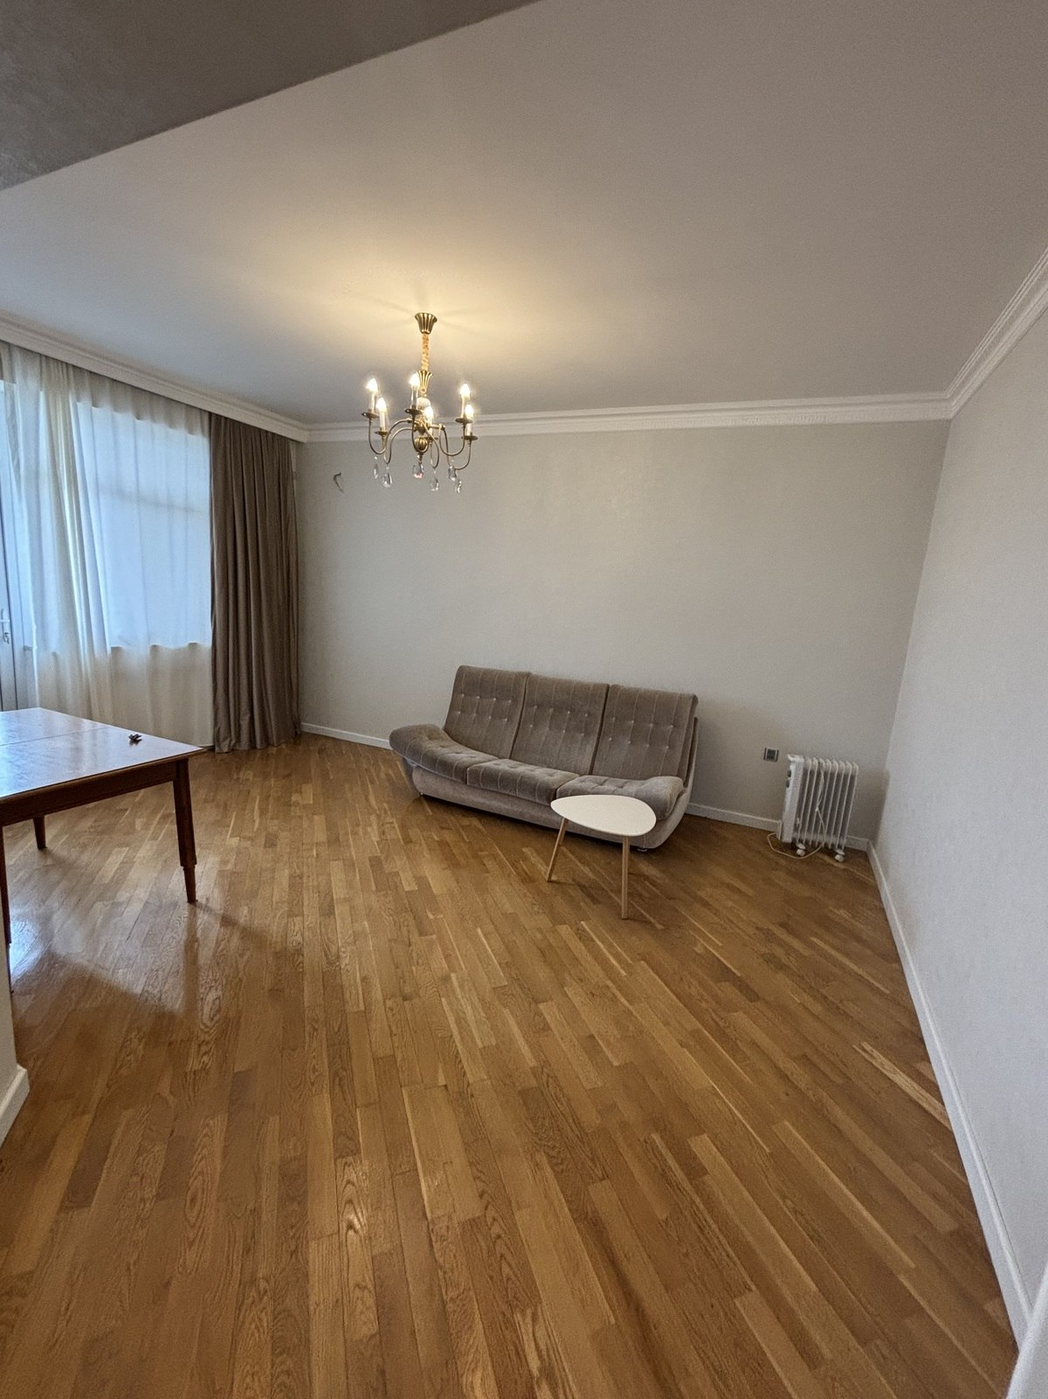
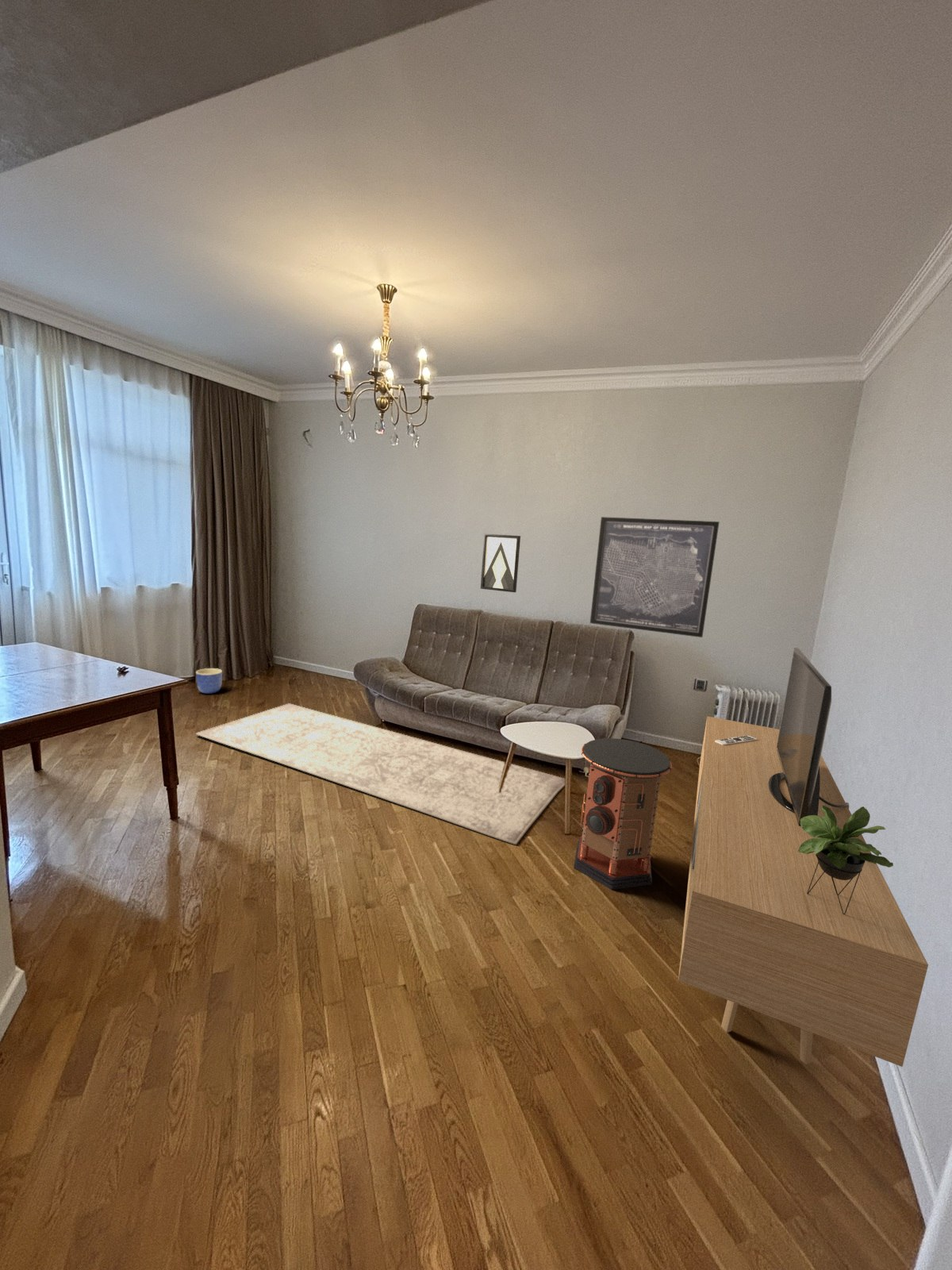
+ wall art (500, 563)
+ rug (373, 756)
+ media console (775, 785)
+ planter (209, 681)
+ speaker (619, 810)
+ wall art (651, 575)
